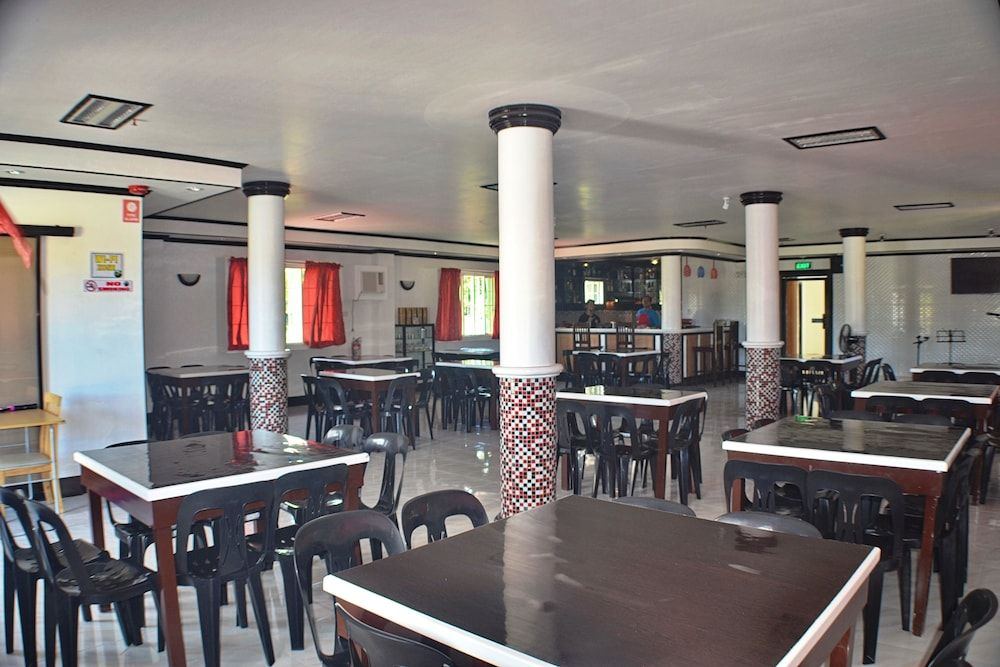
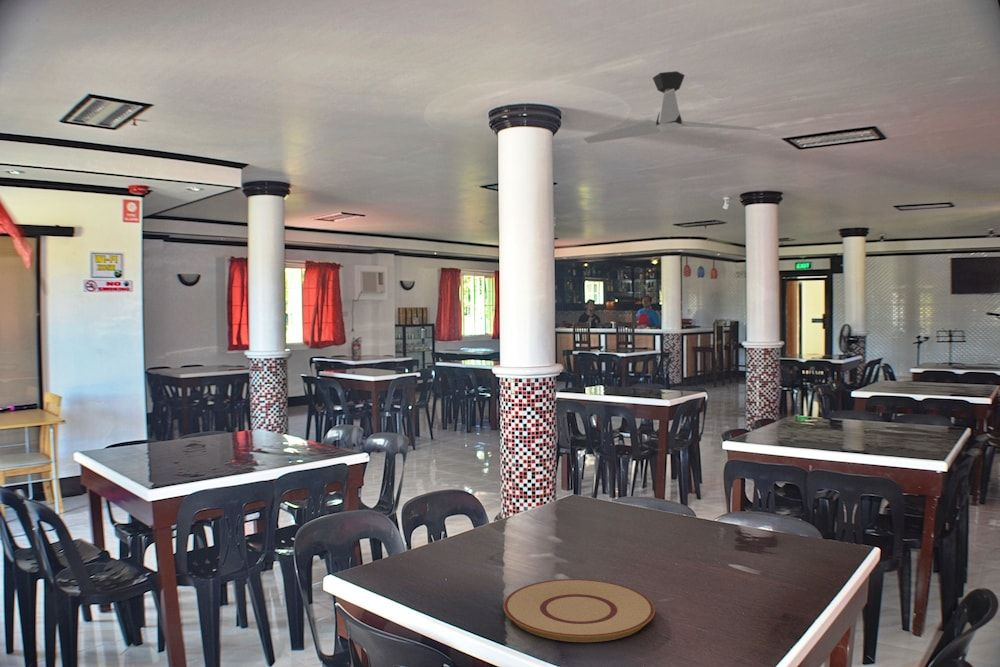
+ ceiling fan (668, 97)
+ plate (578, 608)
